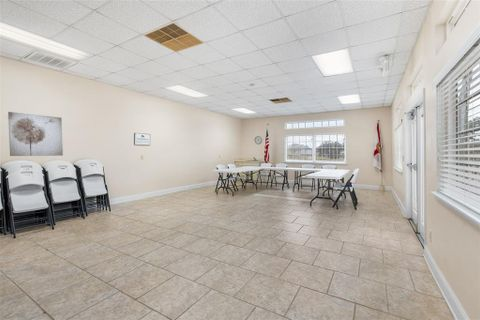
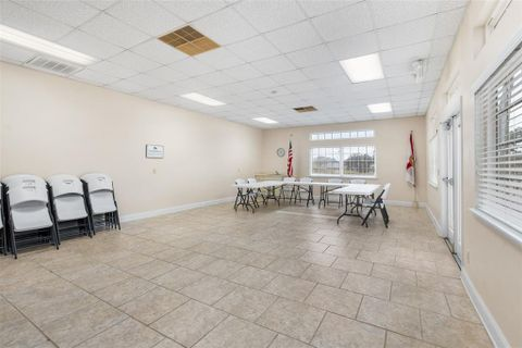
- wall art (37, 135)
